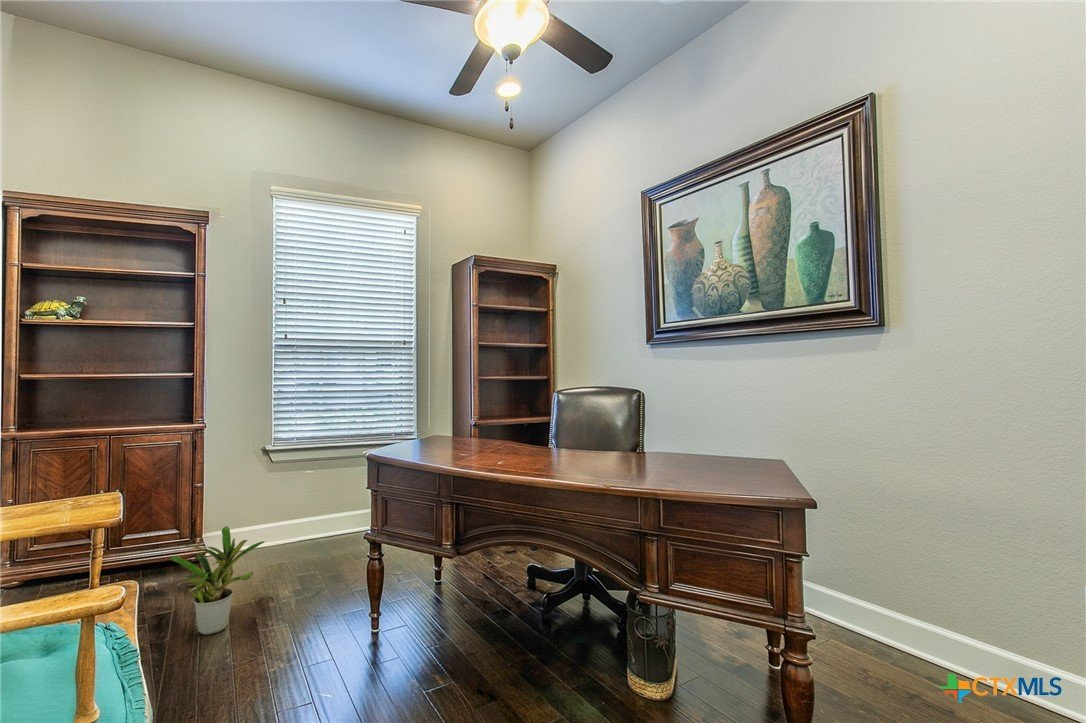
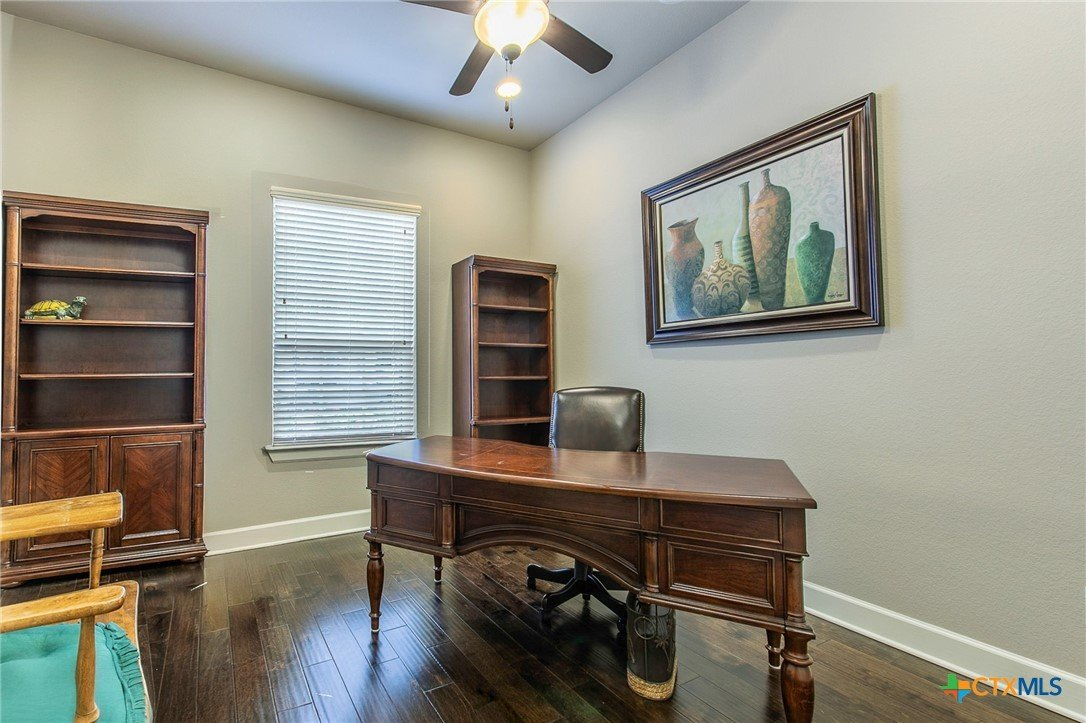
- potted plant (219, 580)
